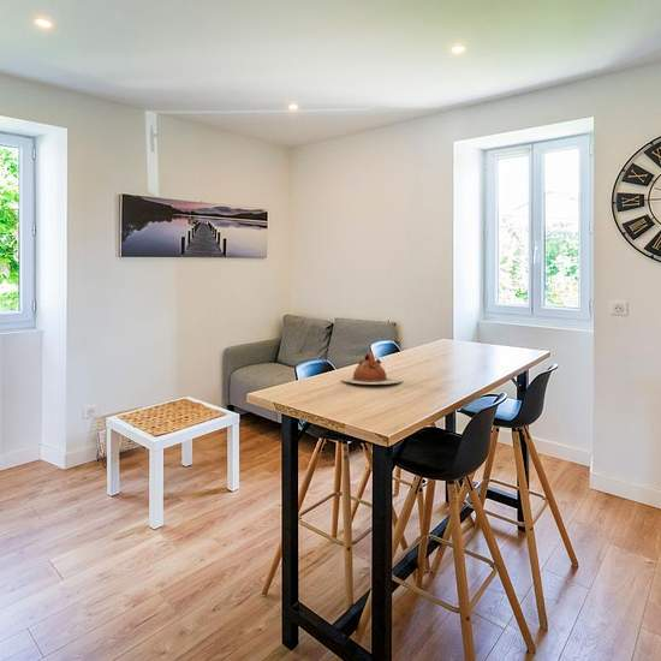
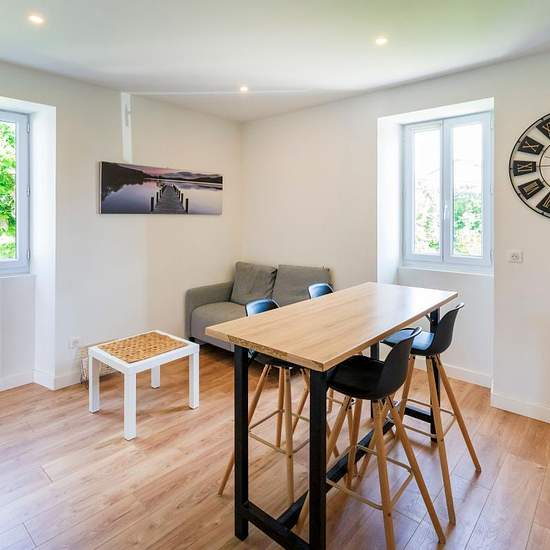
- teapot (371, 365)
